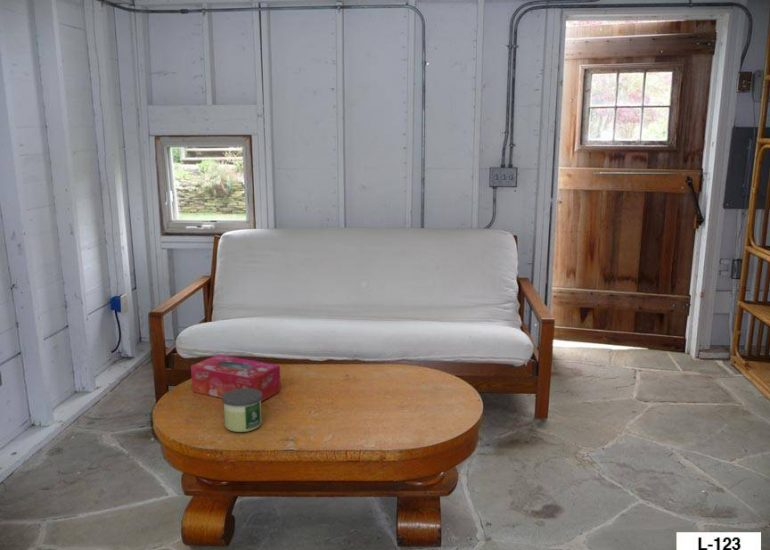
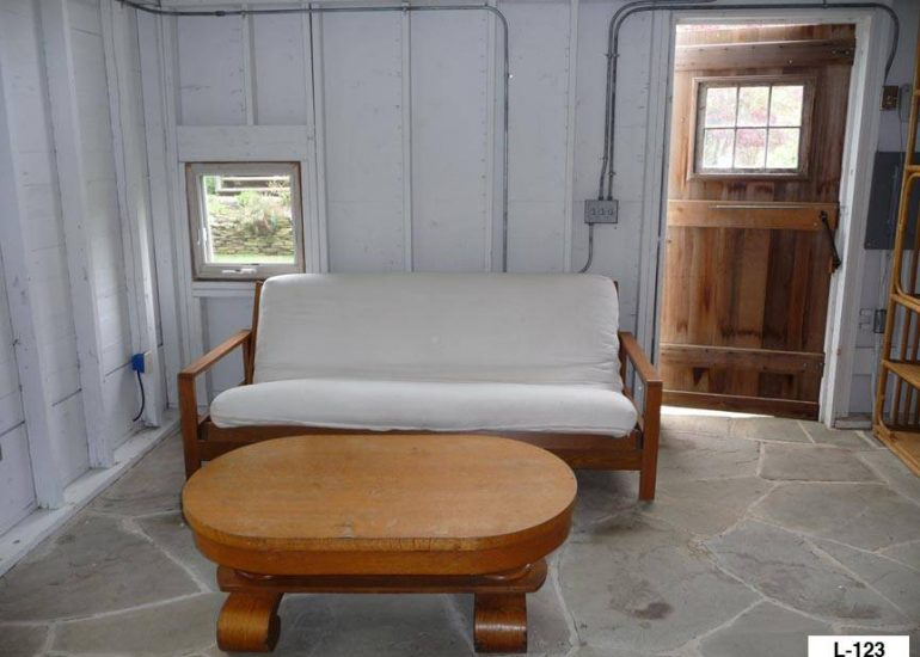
- candle (242, 410)
- tissue box (235, 378)
